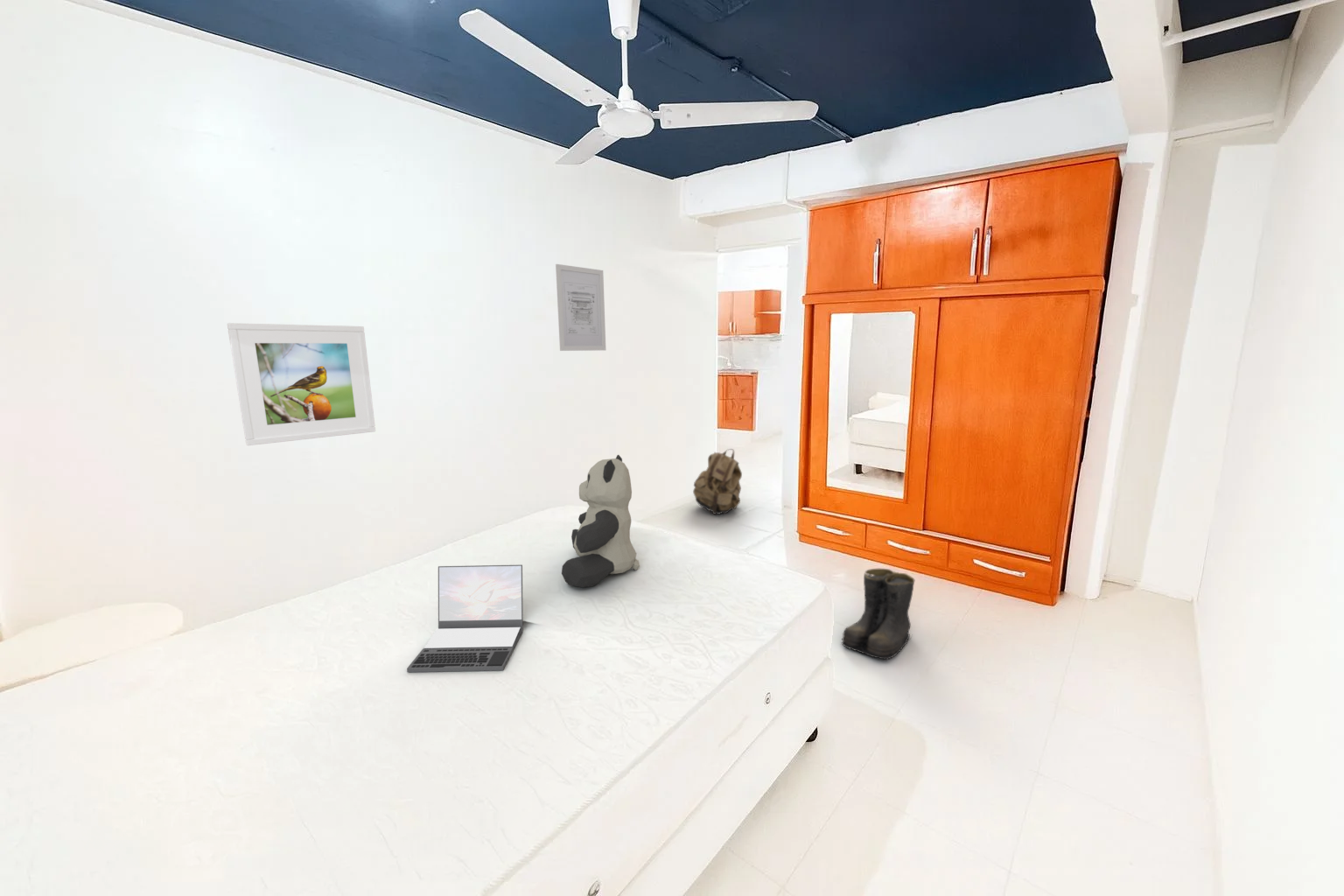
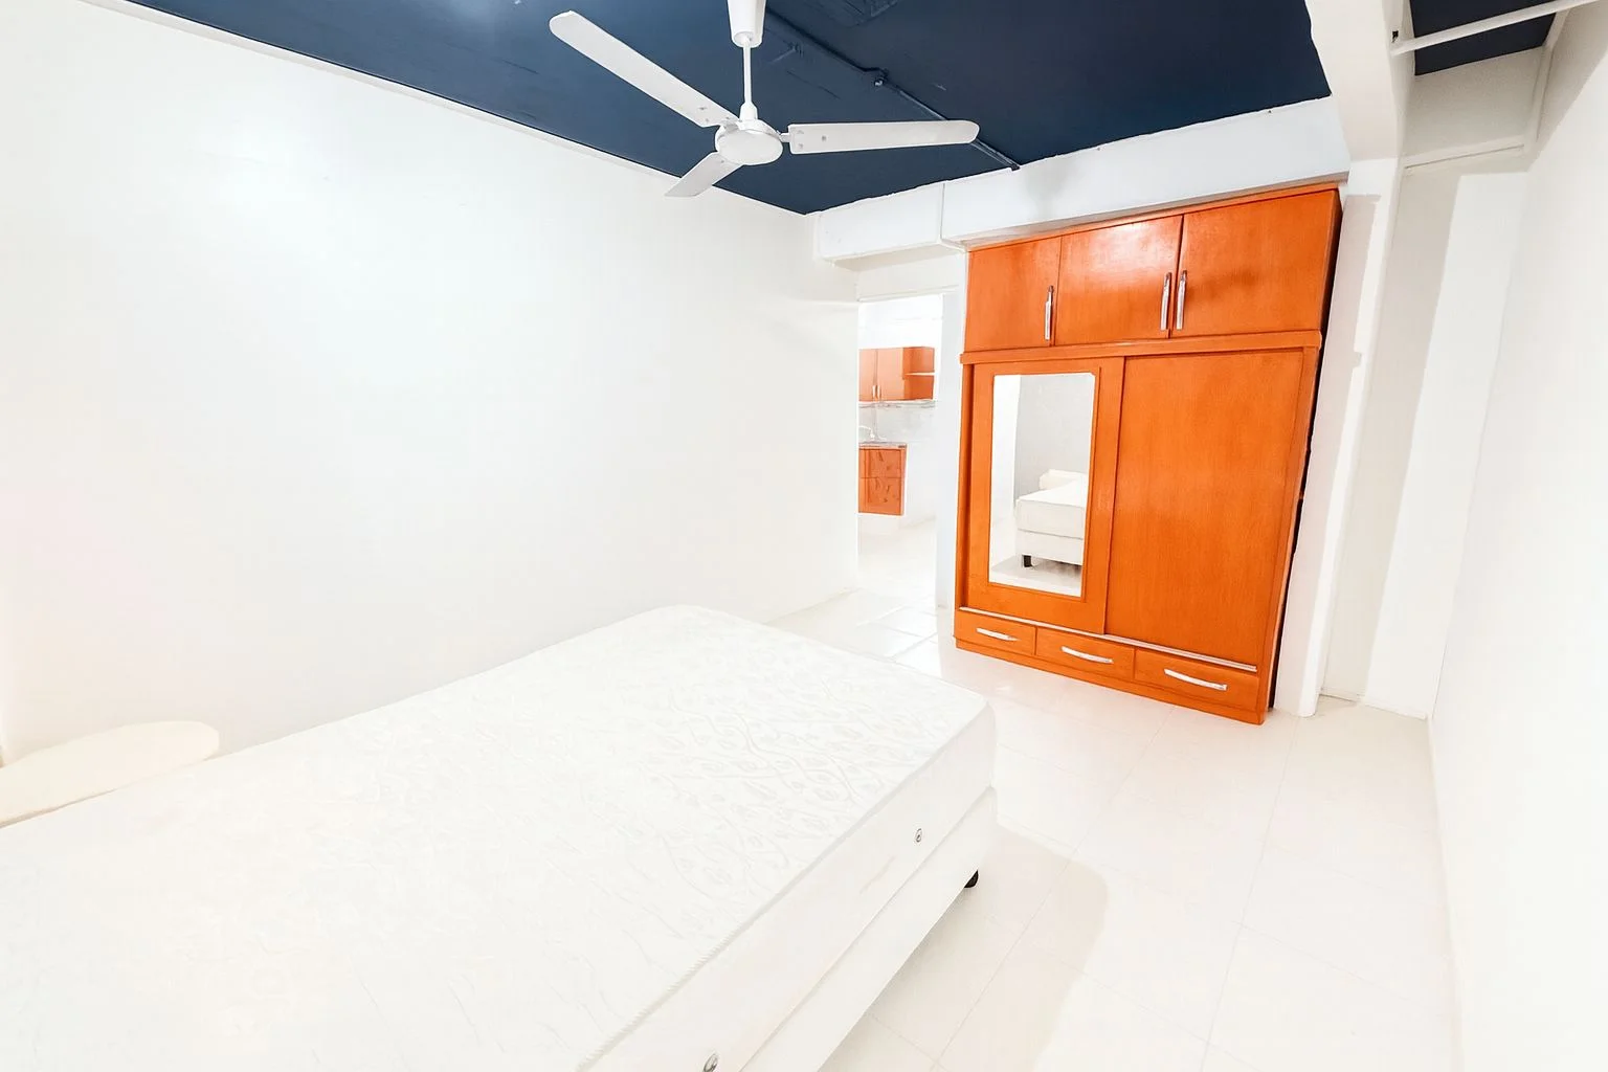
- laptop (468, 614)
- wall art (582, 309)
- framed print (308, 382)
- backpack (717, 479)
- boots (878, 610)
- teddy bear (599, 514)
